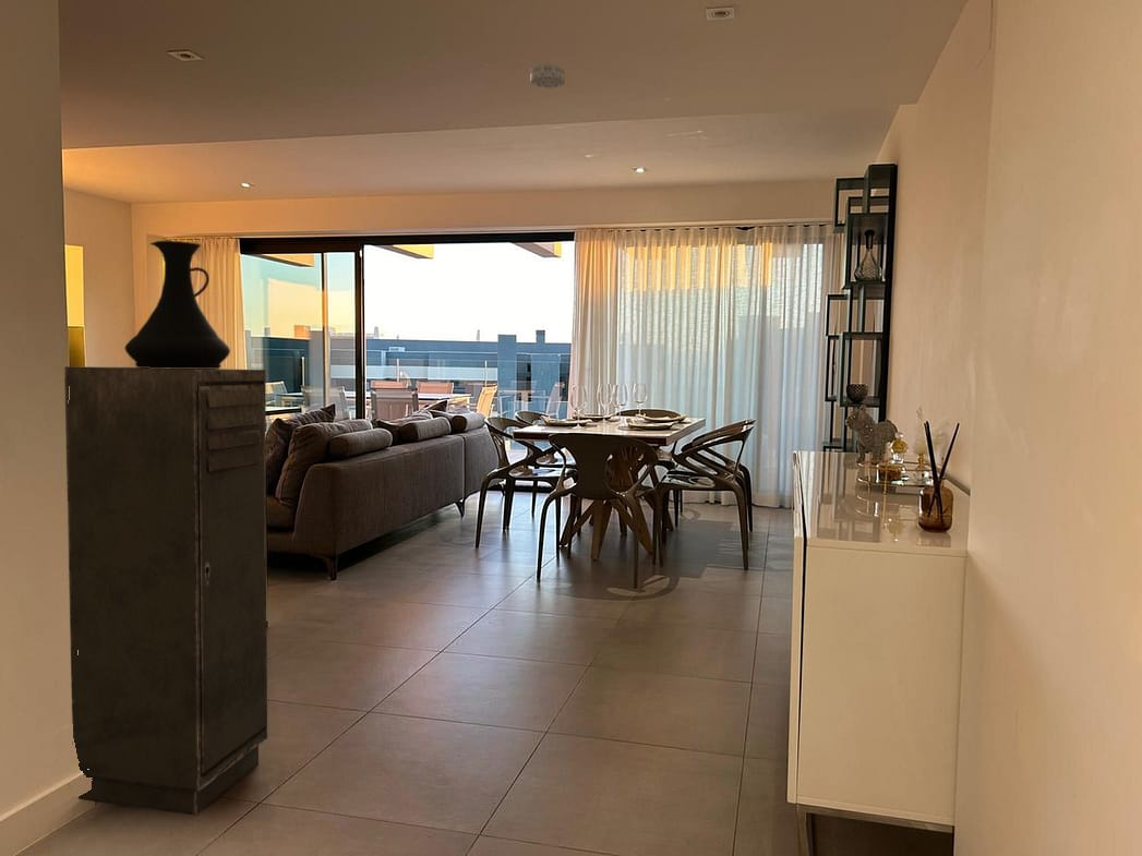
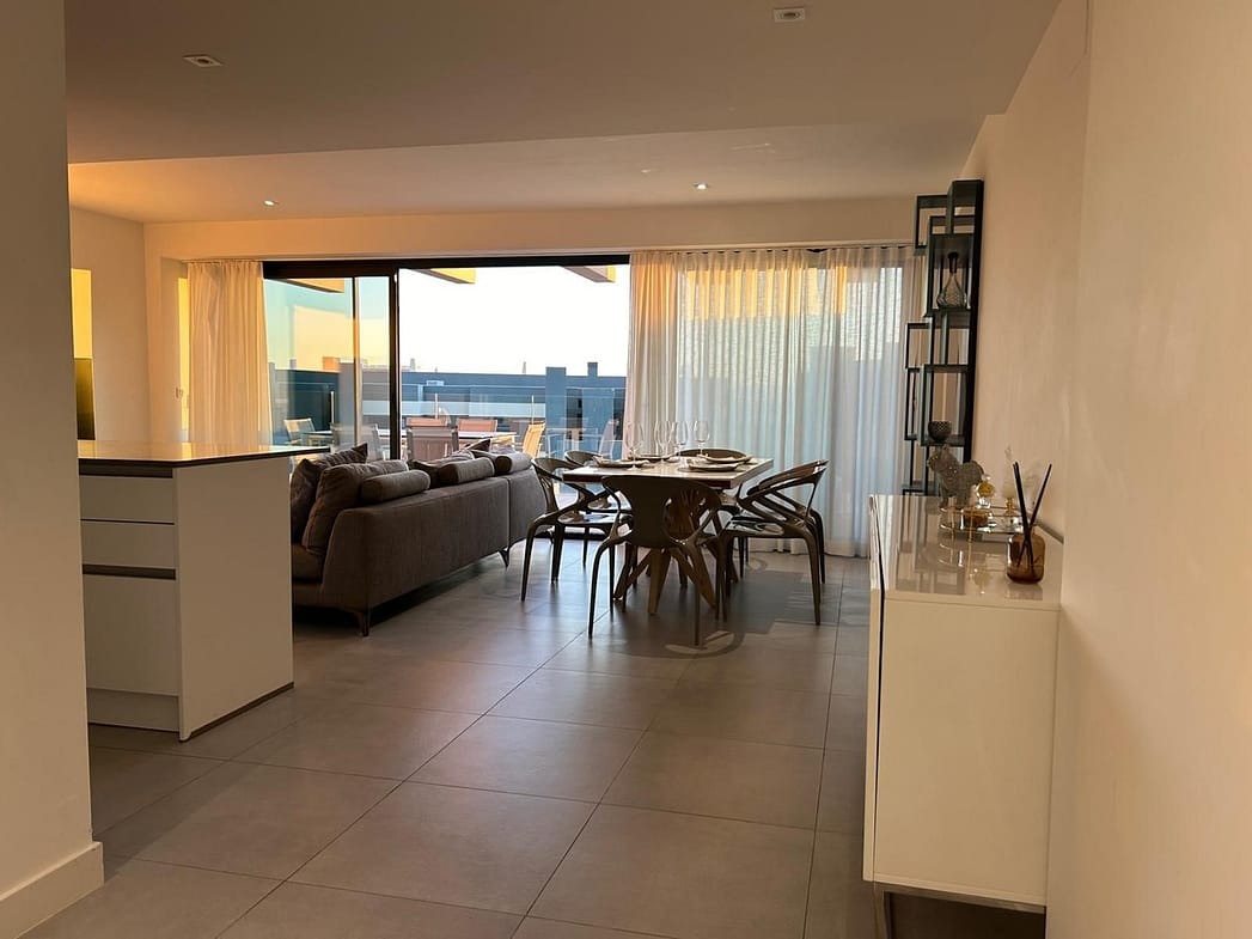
- smoke detector (548, 75)
- vase (178, 305)
- storage cabinet (175, 578)
